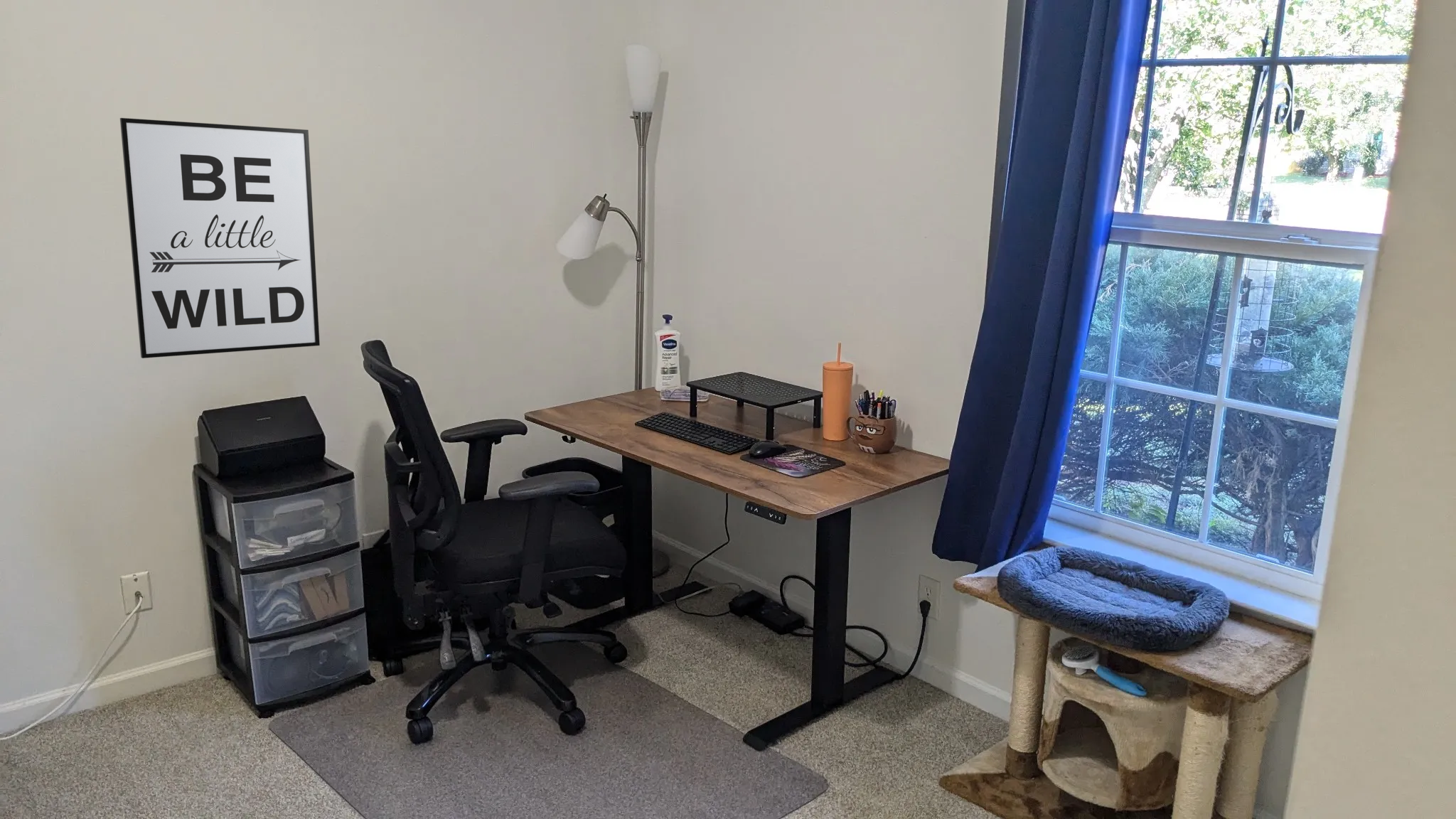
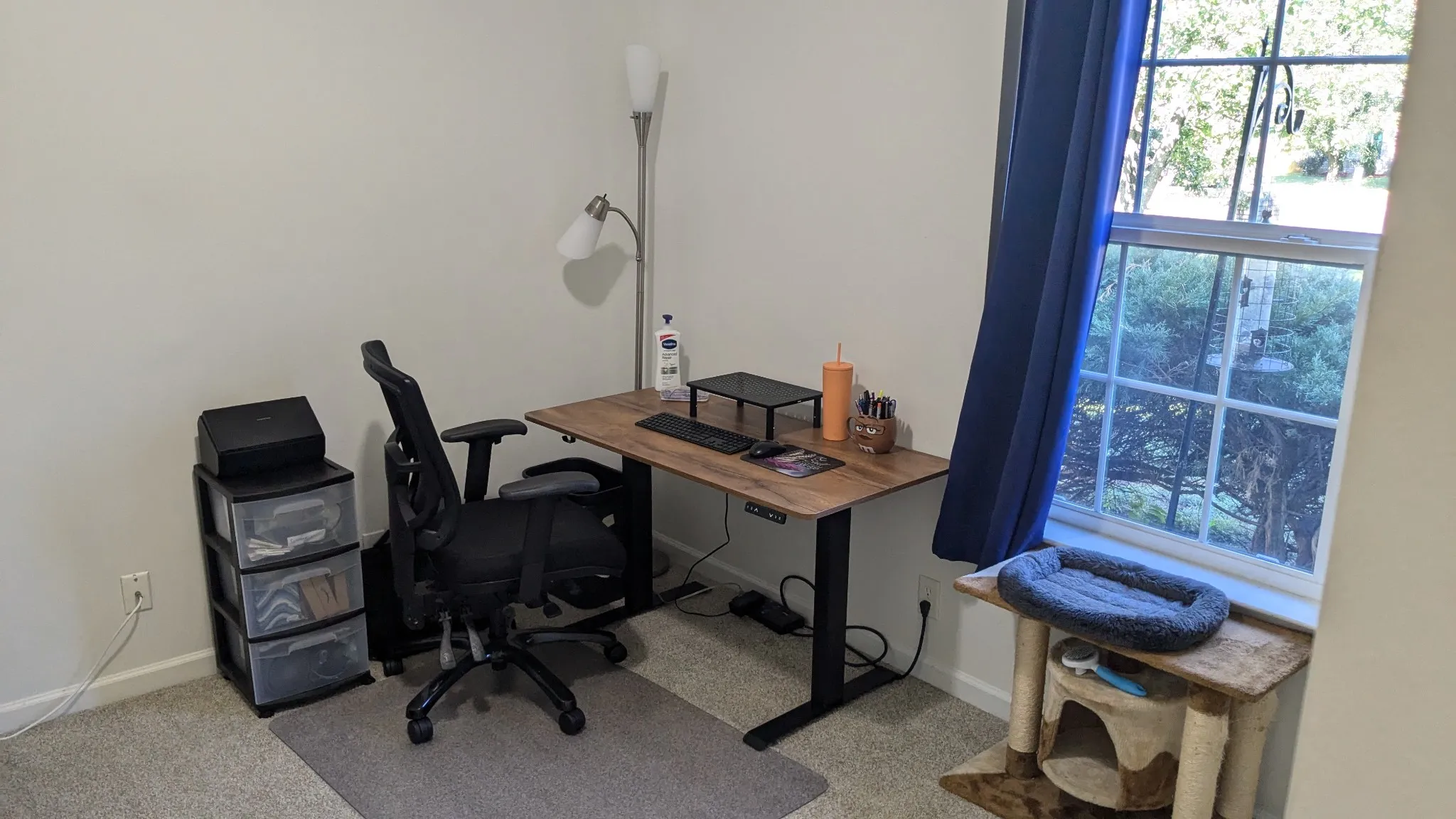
- wall art (227, 240)
